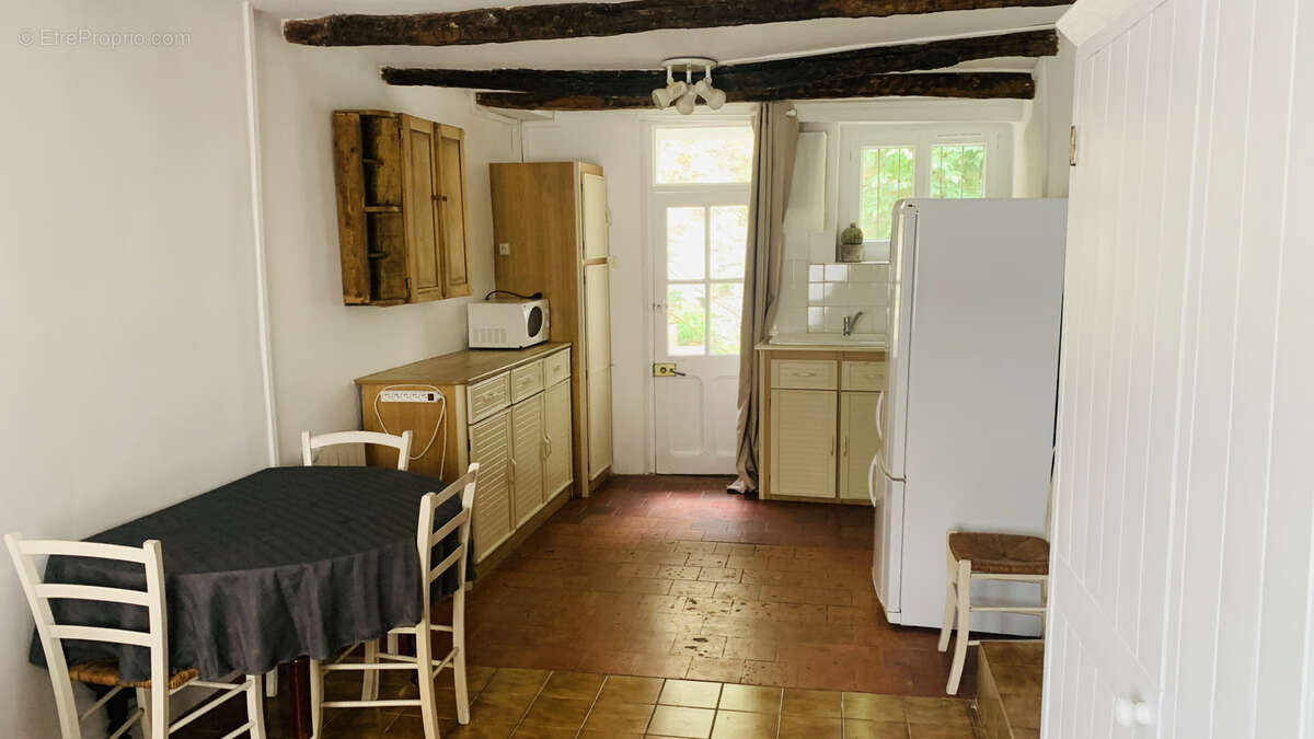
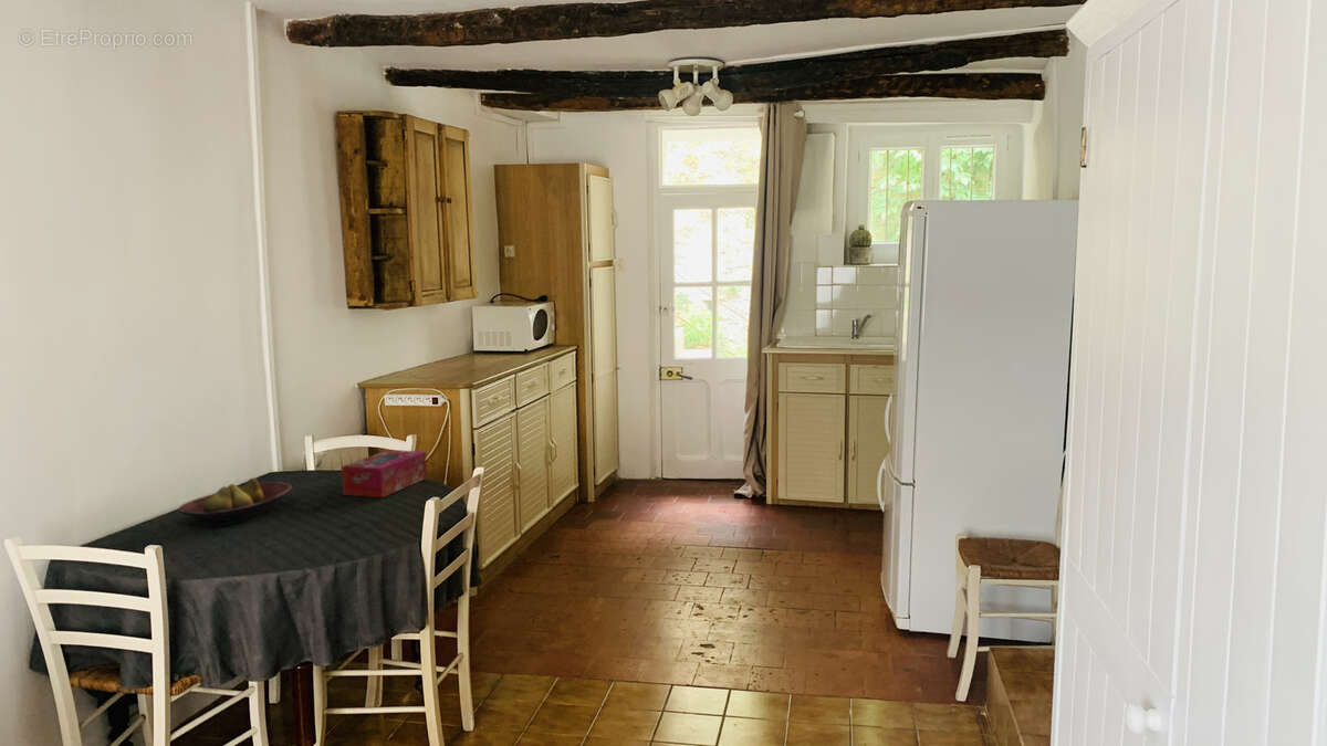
+ tissue box (385, 472)
+ fruit bowl (238, 498)
